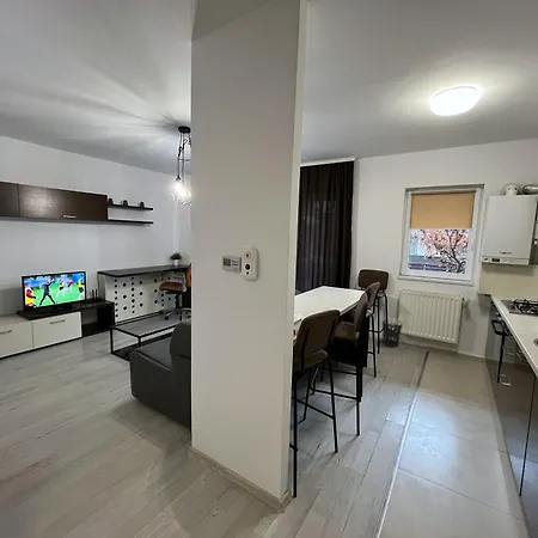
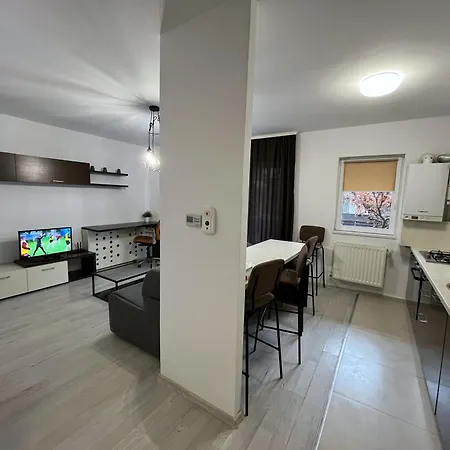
- wastebasket (391, 332)
